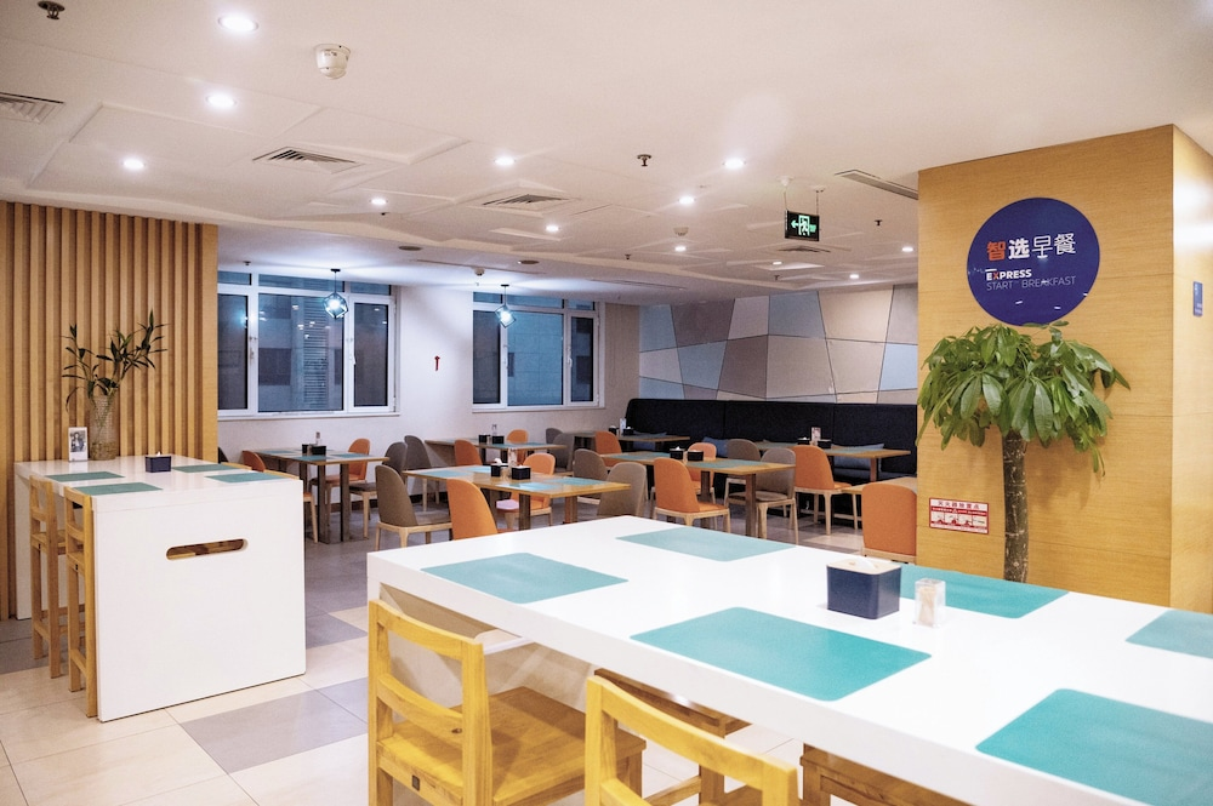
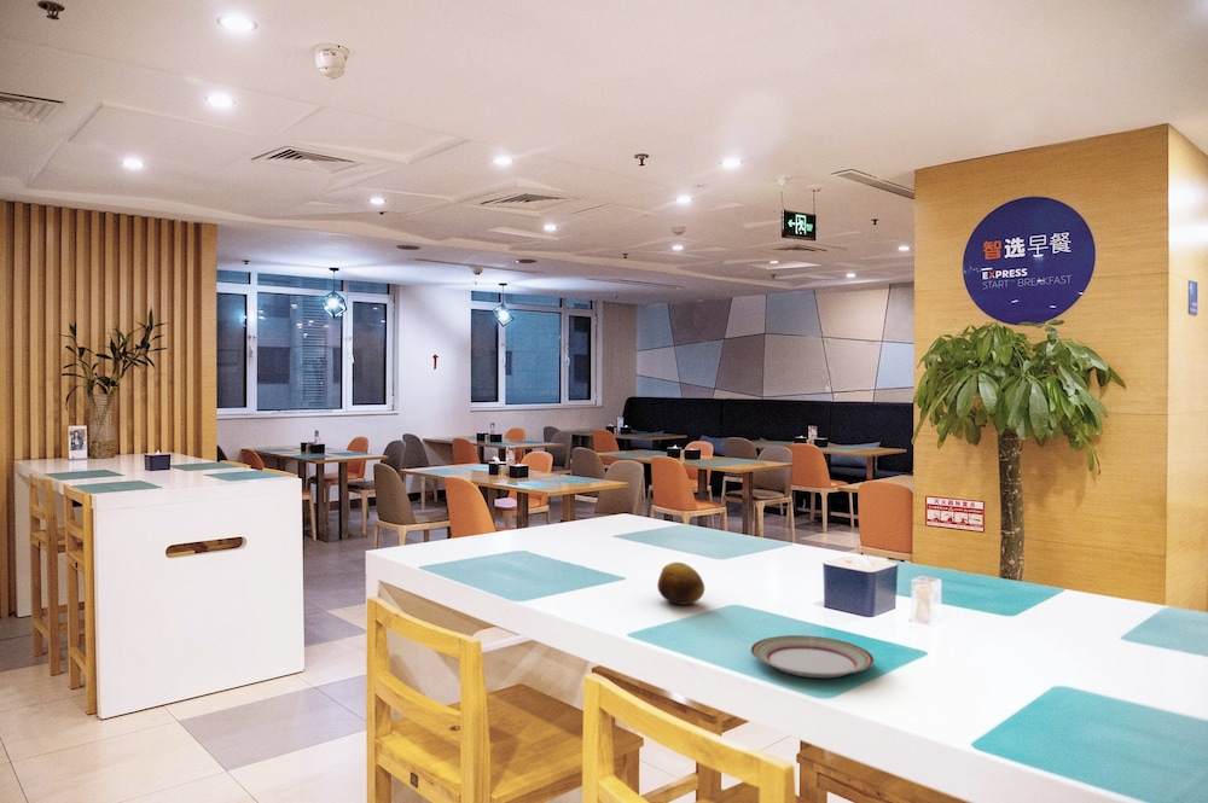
+ plate (811, 658)
+ fruit (679, 582)
